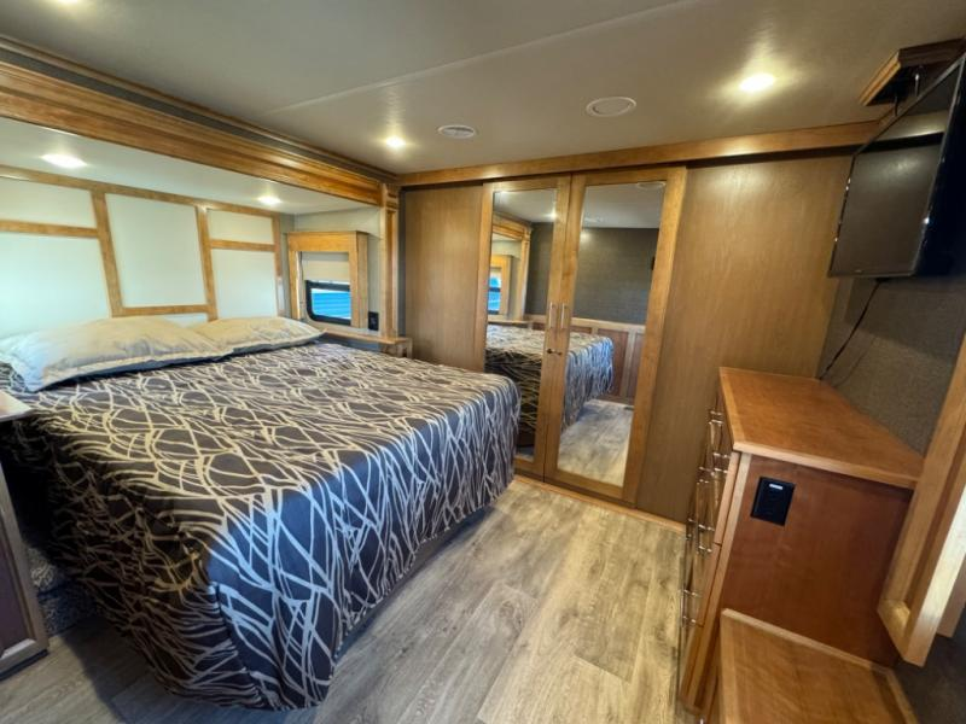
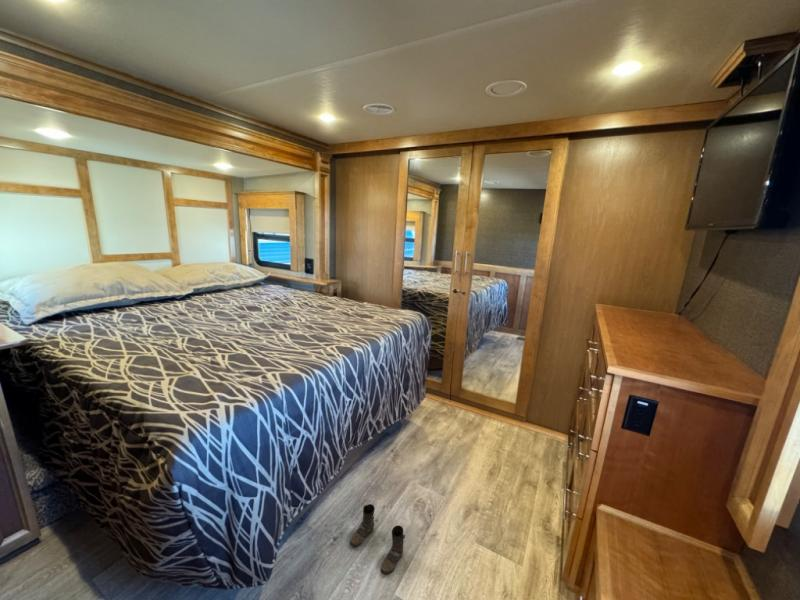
+ boots (371, 531)
